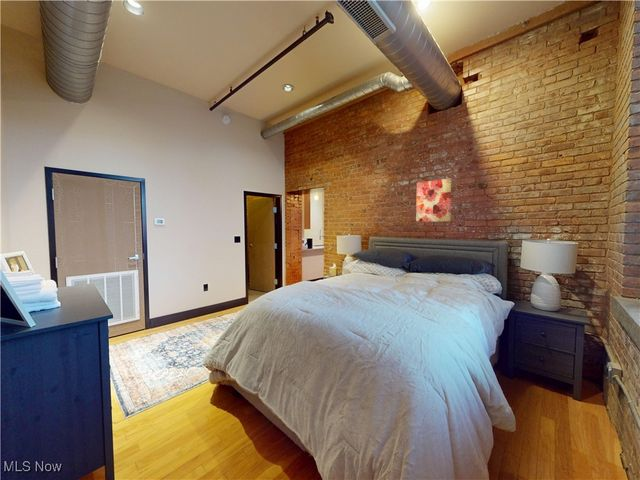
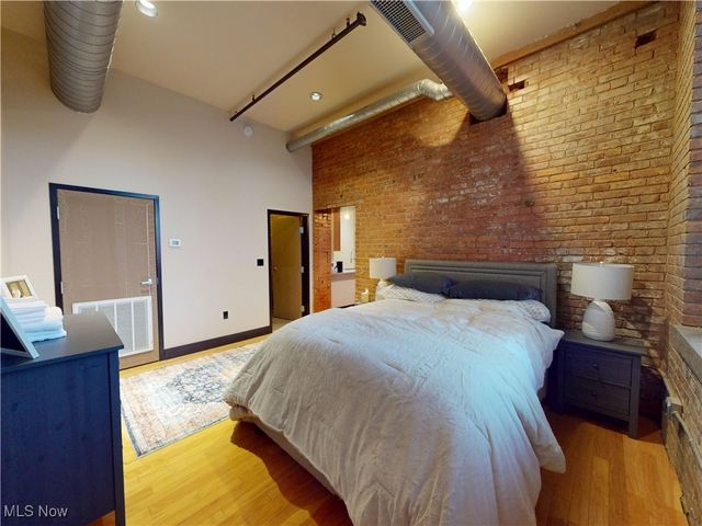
- wall art (432, 201)
